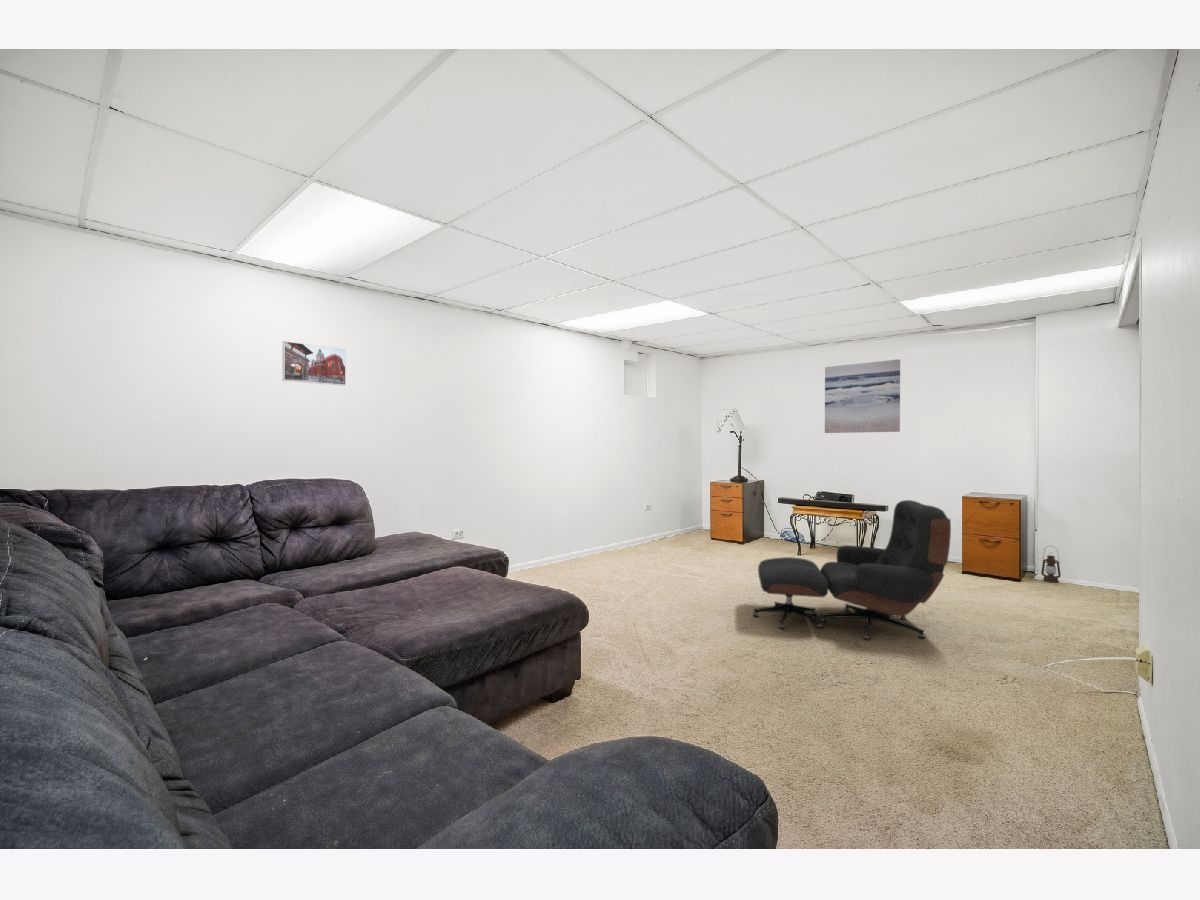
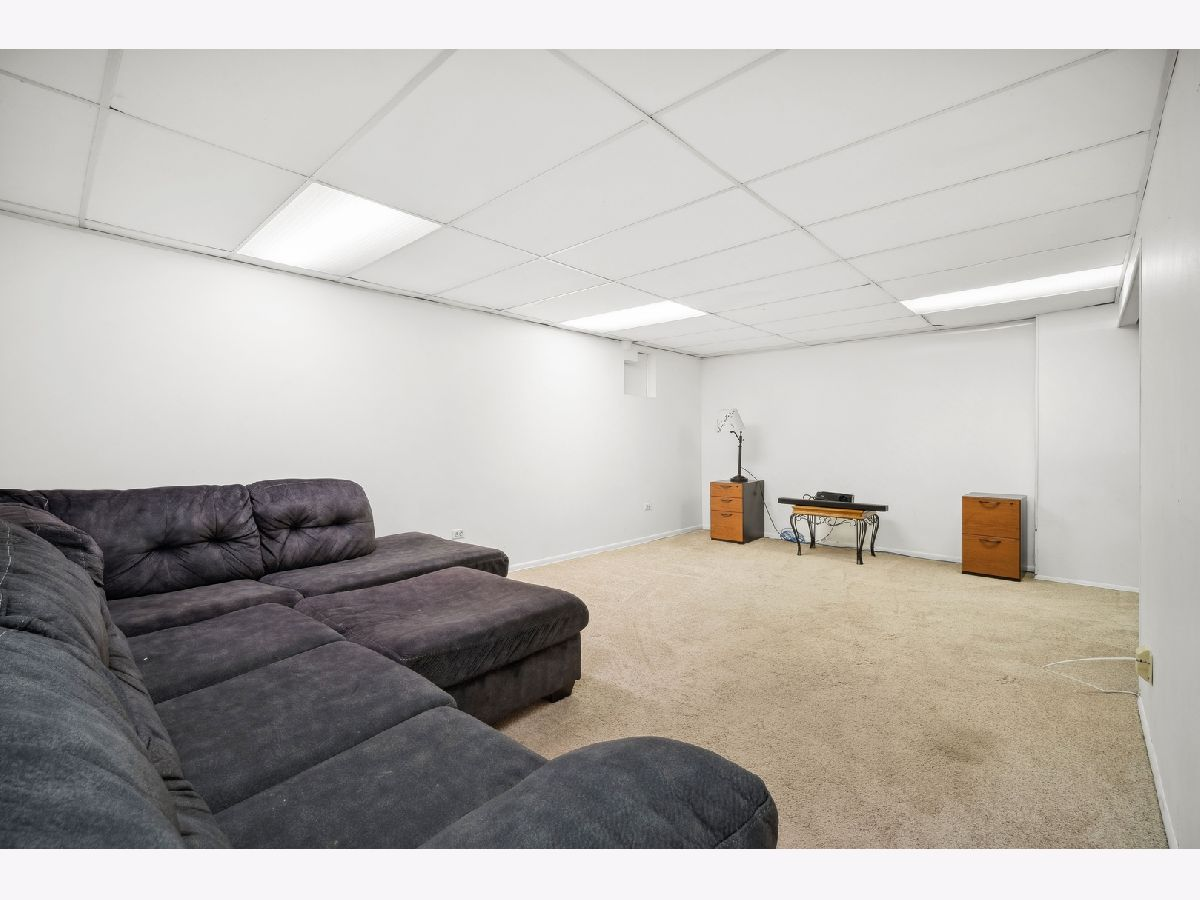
- lounge chair (844, 561)
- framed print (315, 364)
- lantern (1050, 563)
- wall art (861, 398)
